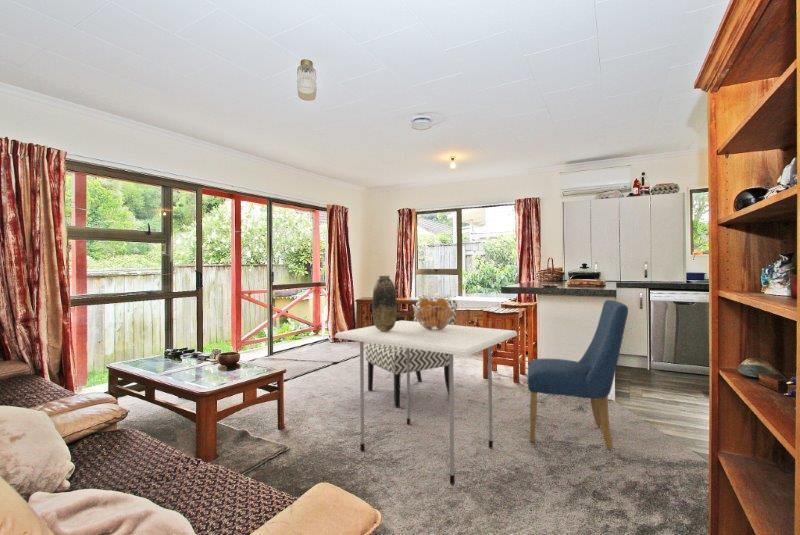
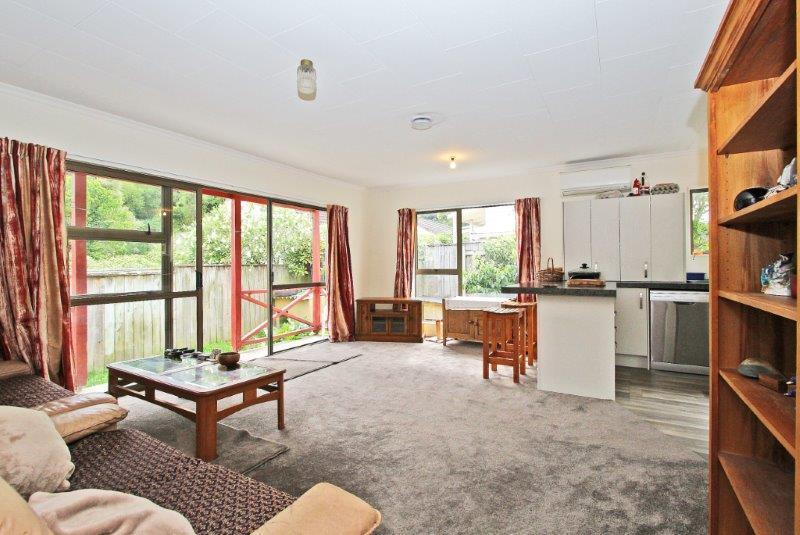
- chair (574, 367)
- dining table (409, 390)
- vase (384, 303)
- fruit basket (434, 313)
- chair (410, 348)
